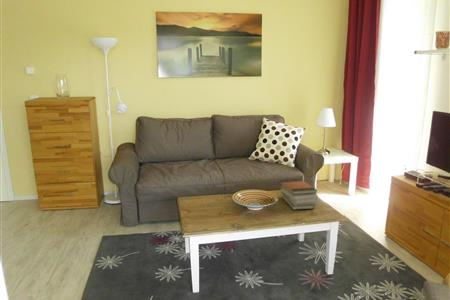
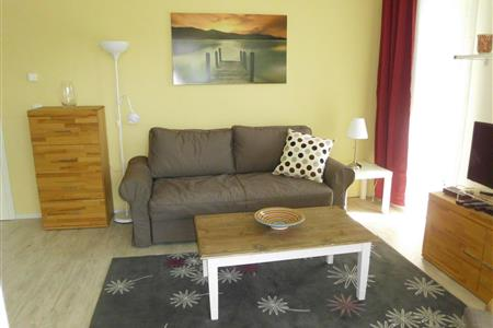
- book stack (297, 193)
